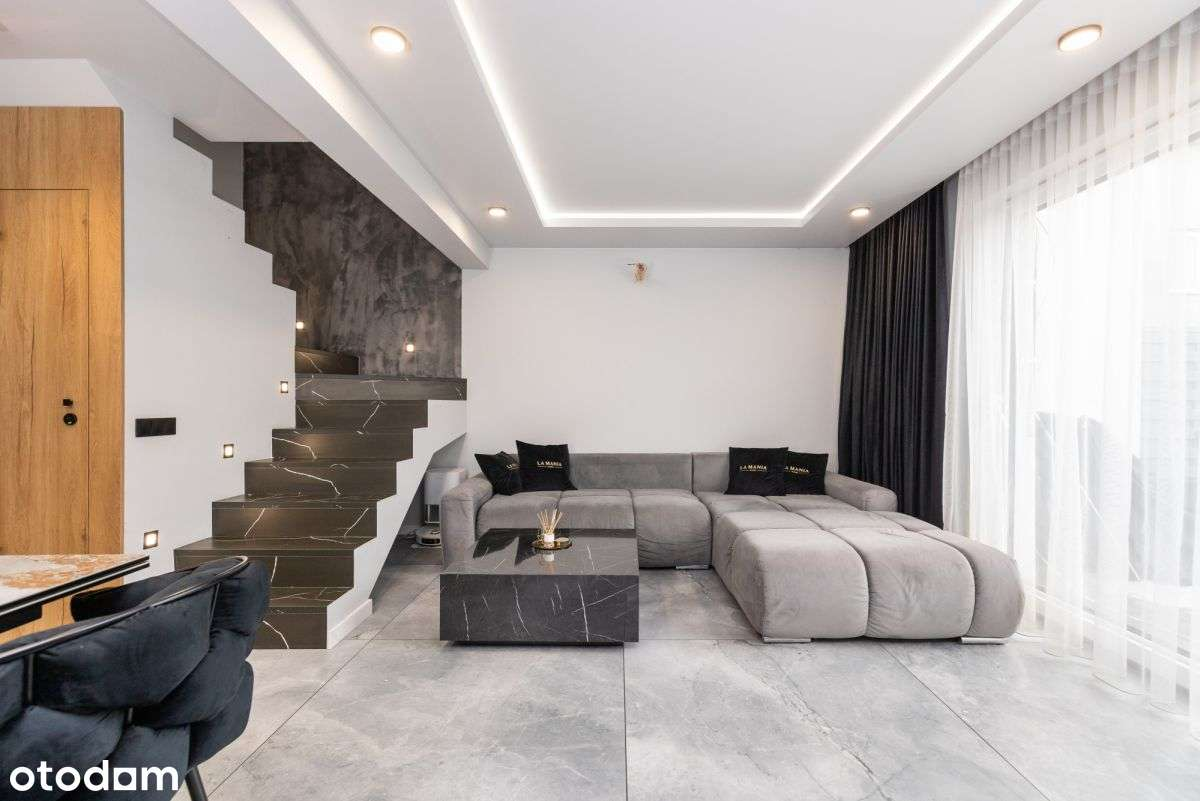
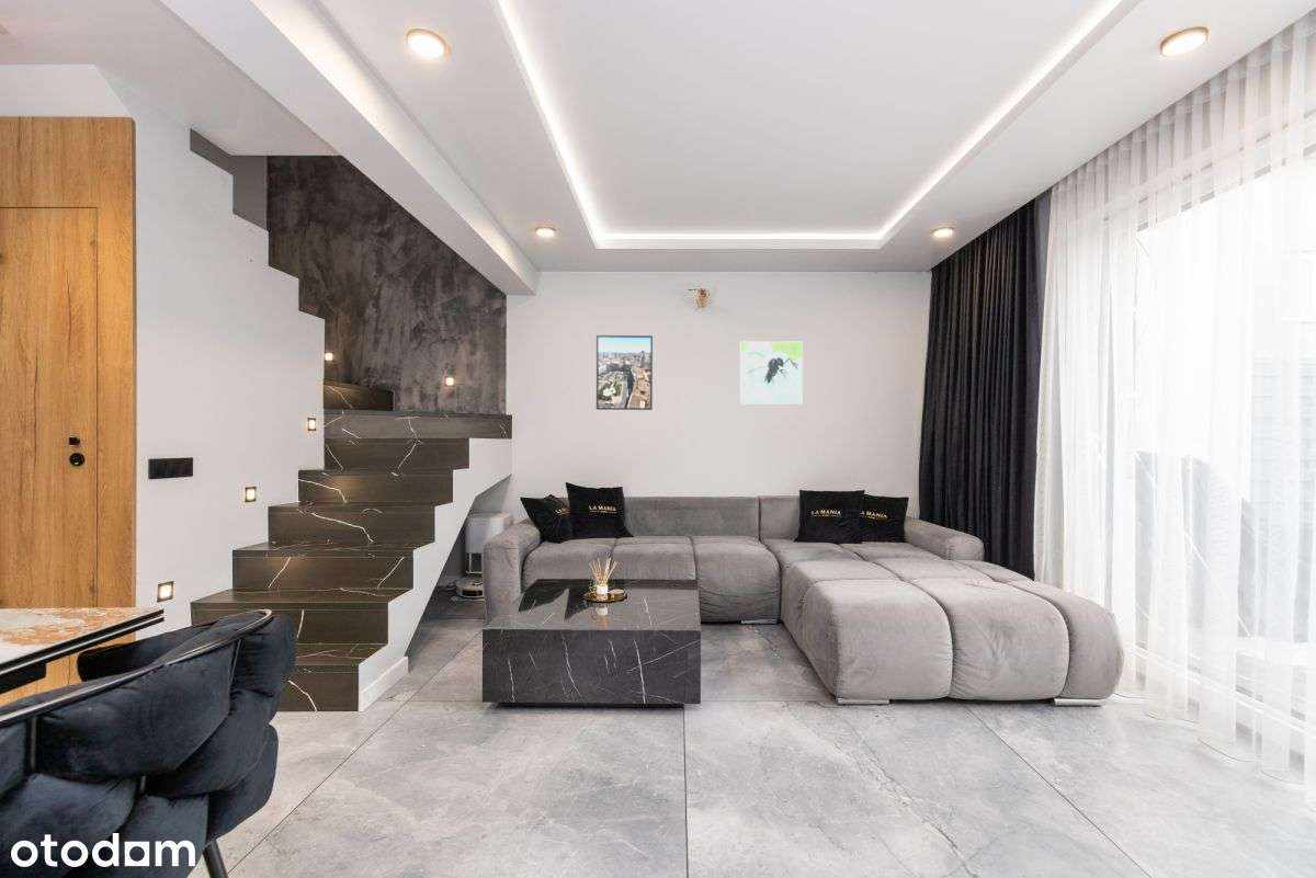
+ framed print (624, 373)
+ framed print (771, 373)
